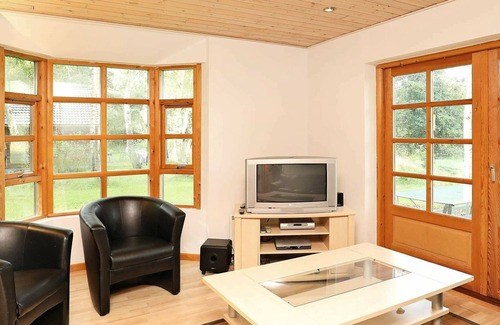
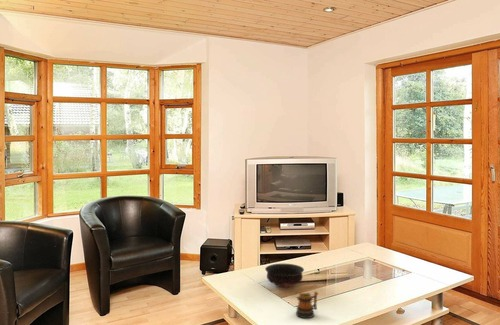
+ bowl (284, 276)
+ mug (307, 303)
